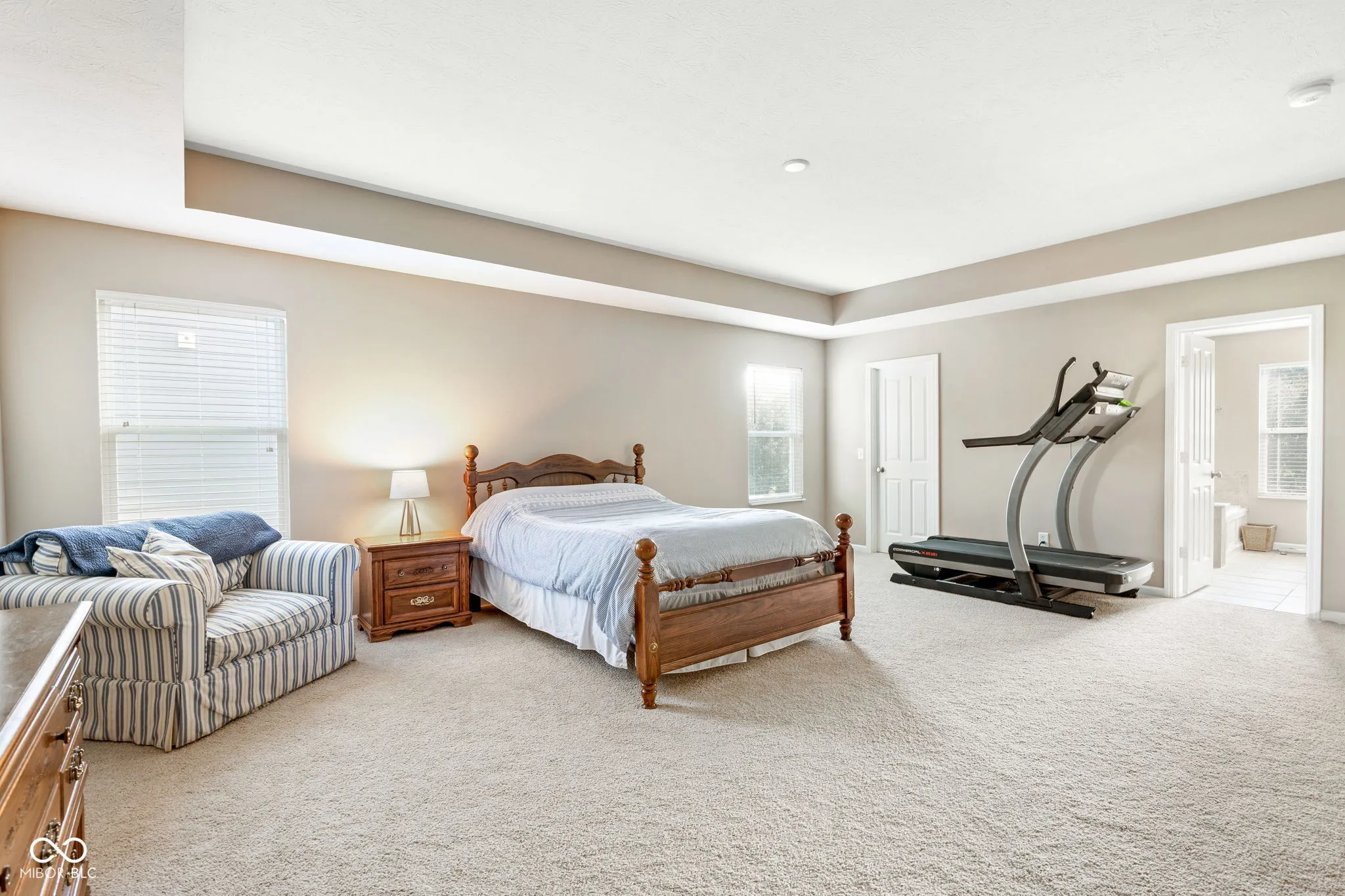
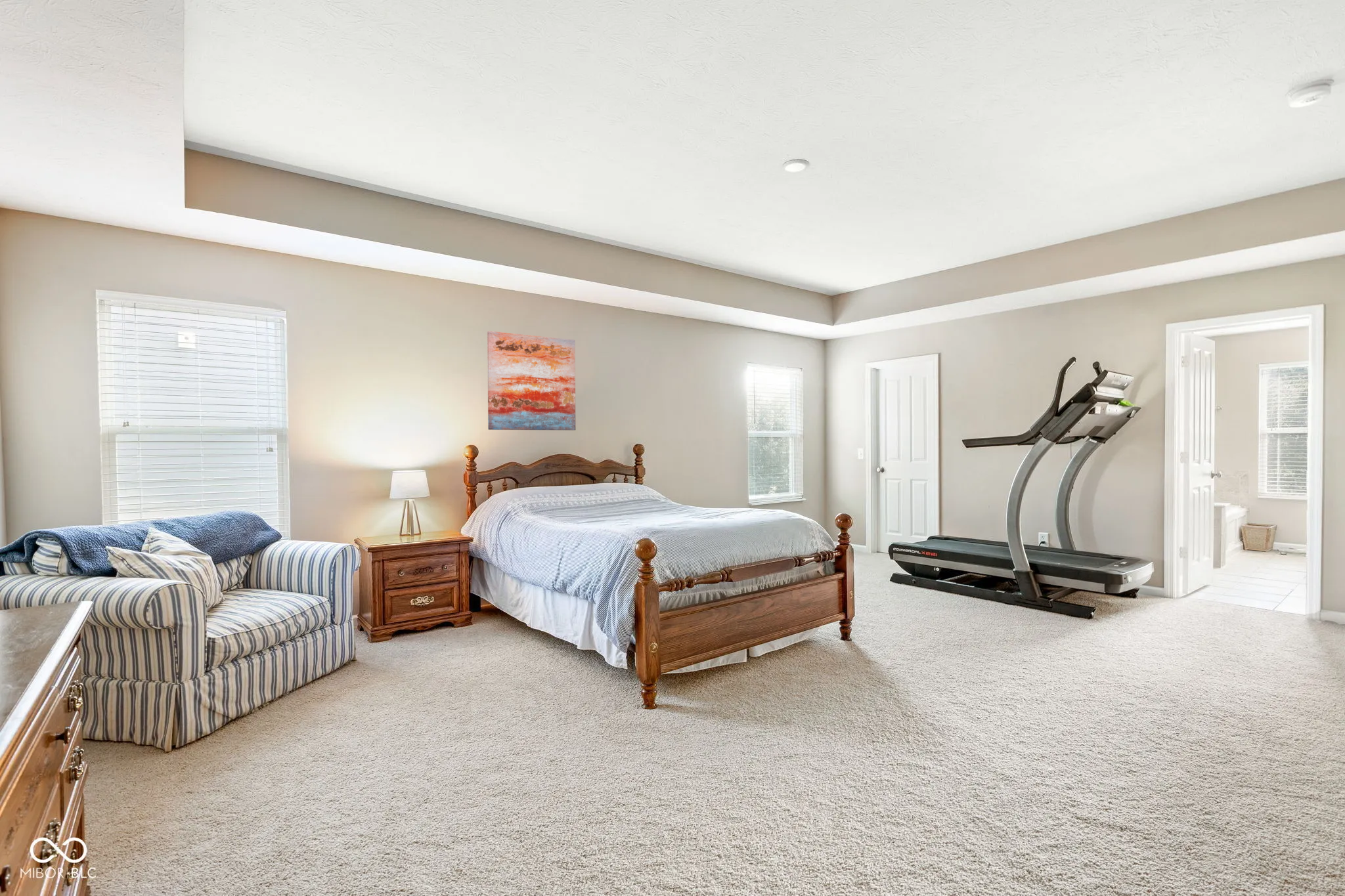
+ wall art (533, 383)
